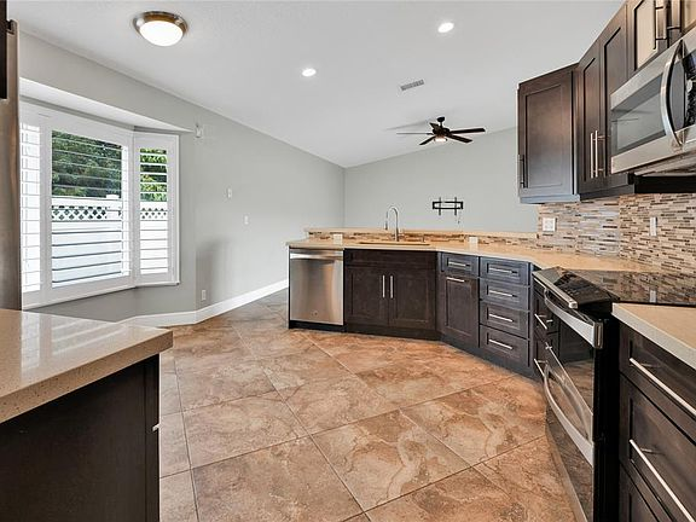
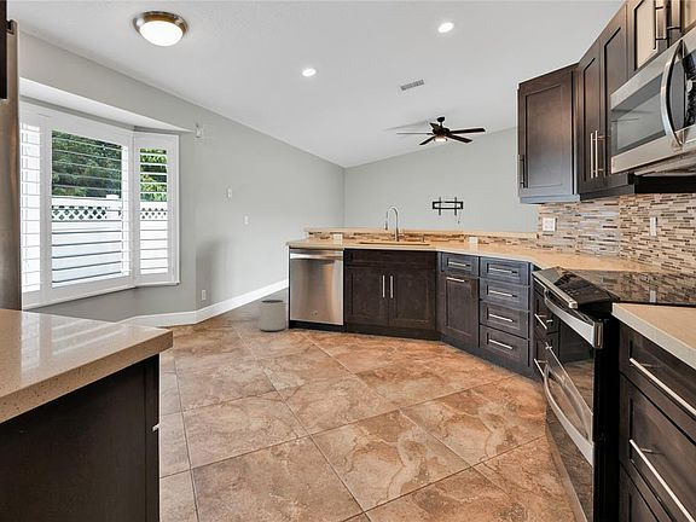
+ plant pot (272, 314)
